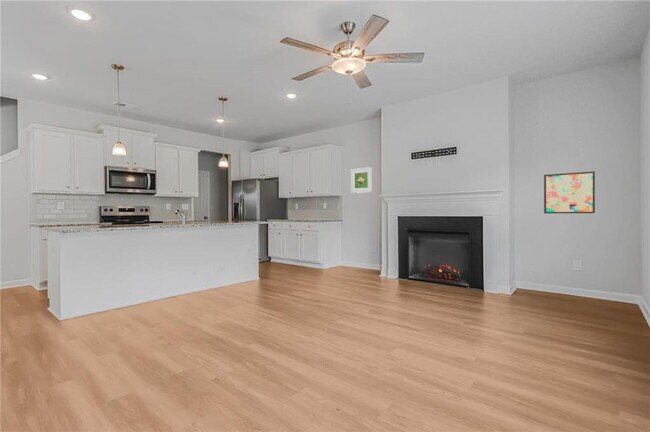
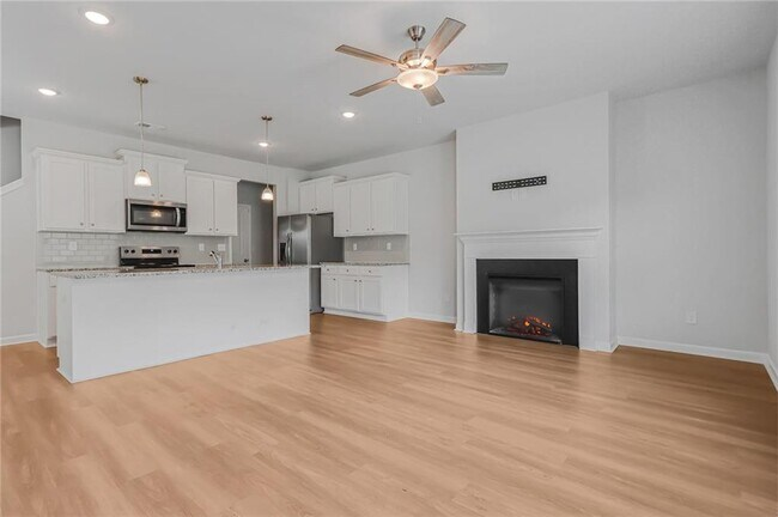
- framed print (361, 180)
- wall art (568, 193)
